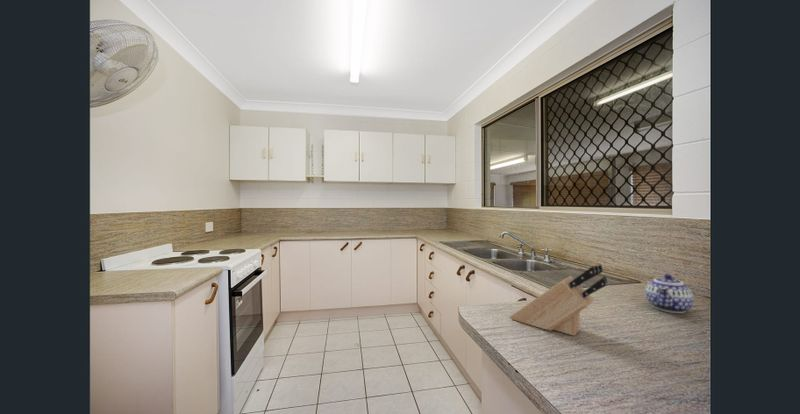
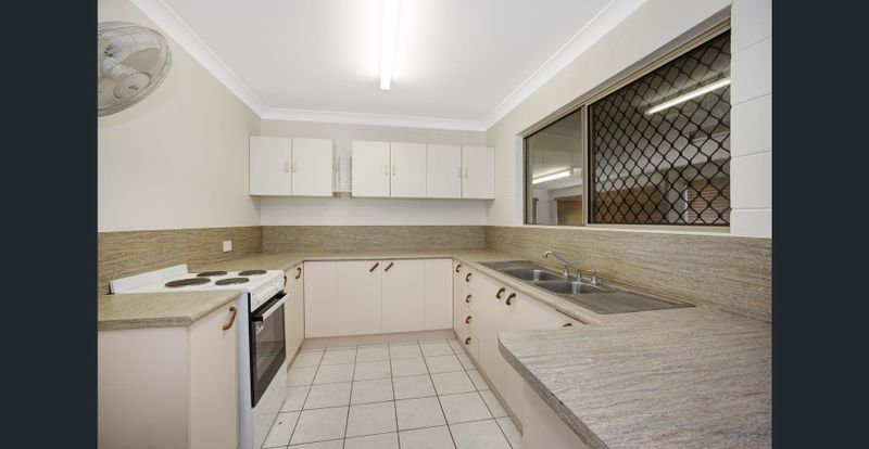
- knife block (556, 293)
- teapot (668, 291)
